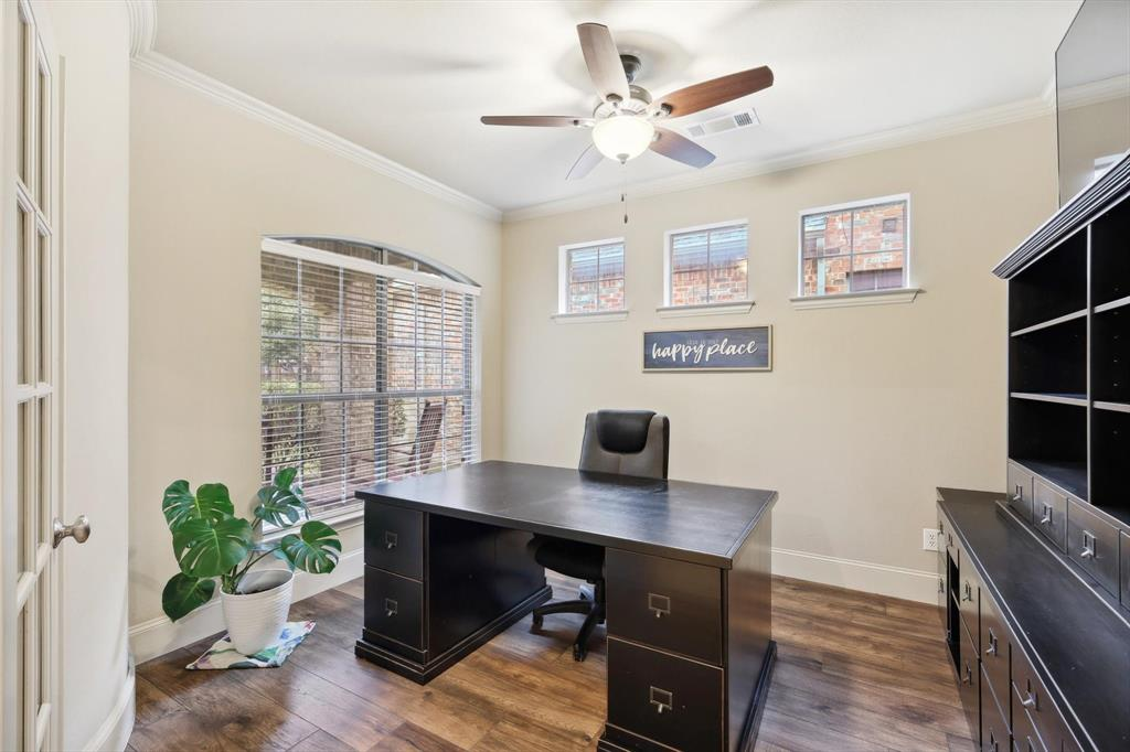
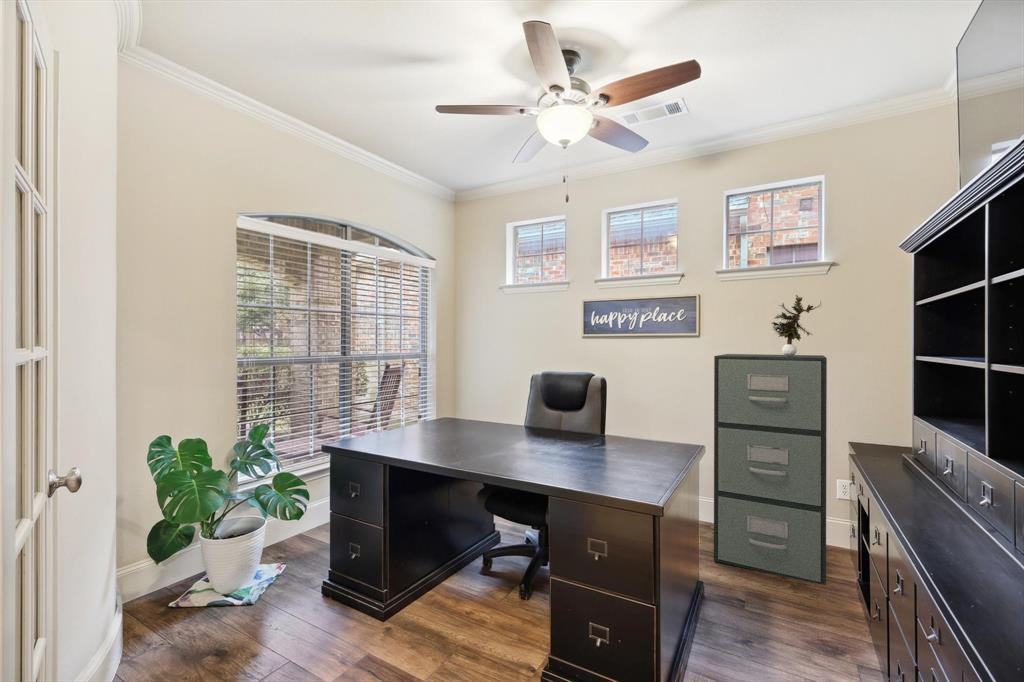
+ potted plant (795, 325)
+ filing cabinet (770, 455)
